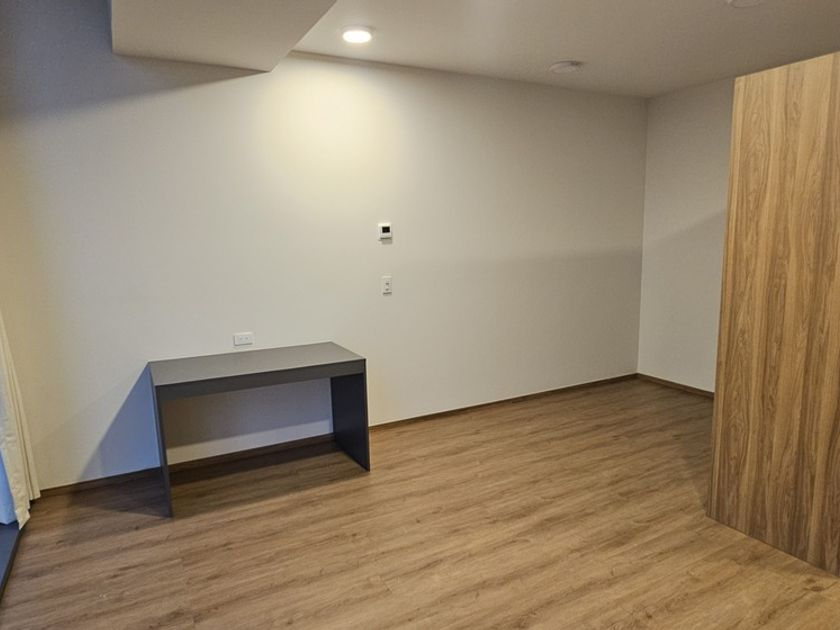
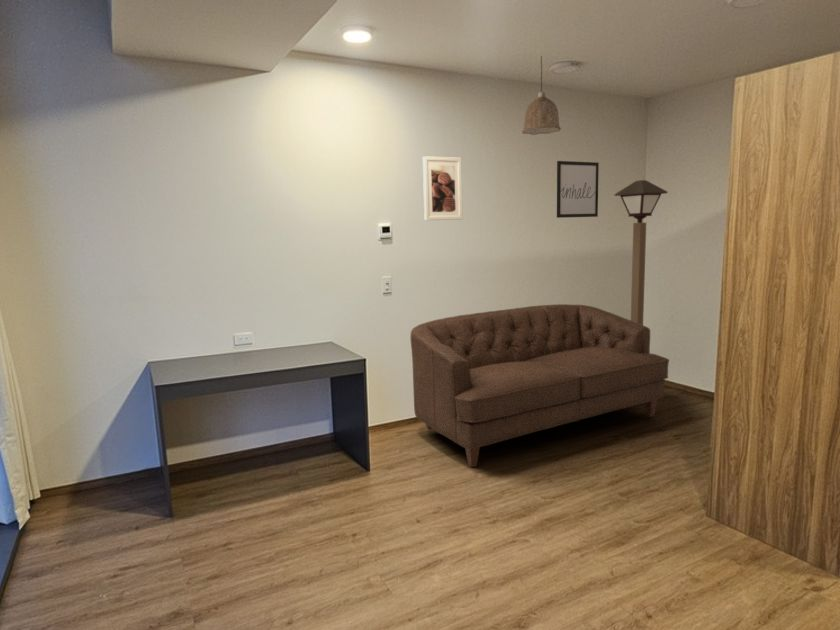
+ pendant lamp (541, 94)
+ wall art (578, 189)
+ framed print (443, 188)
+ floor lamp (637, 286)
+ sofa (537, 371)
